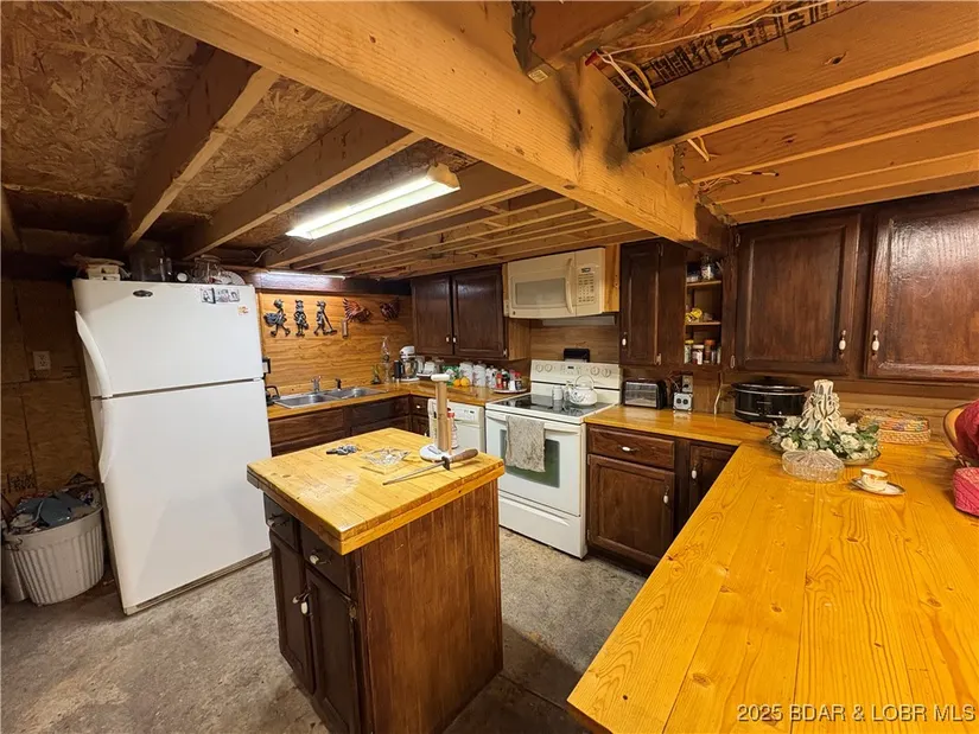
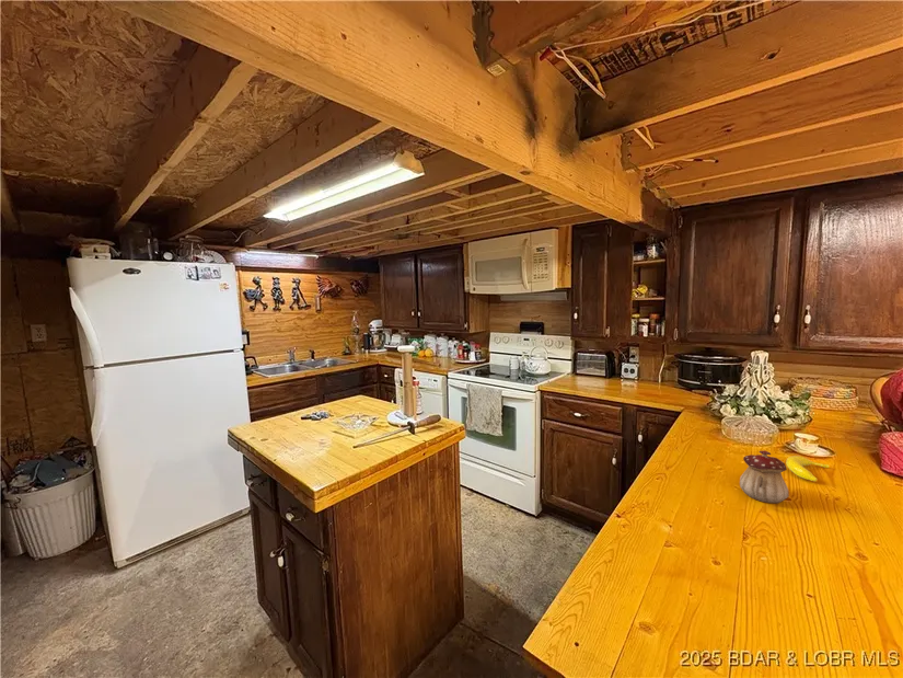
+ banana (804, 464)
+ teapot (763, 473)
